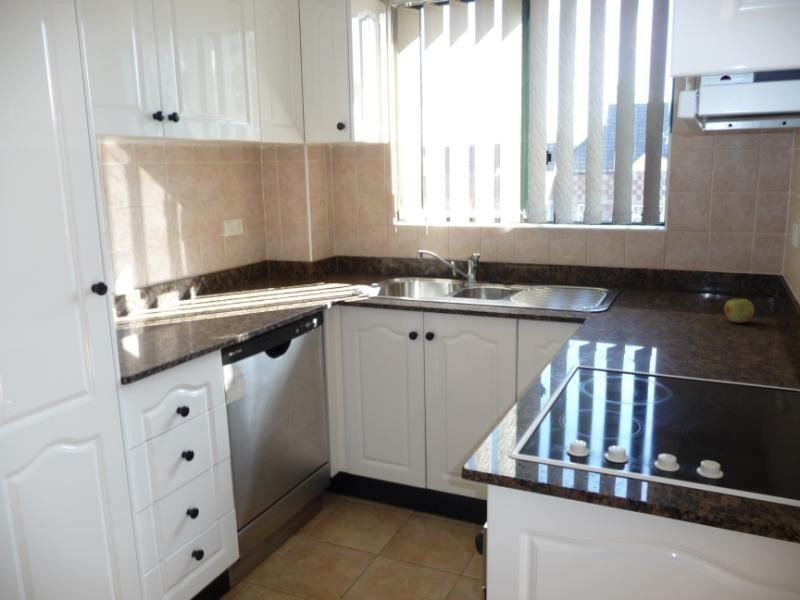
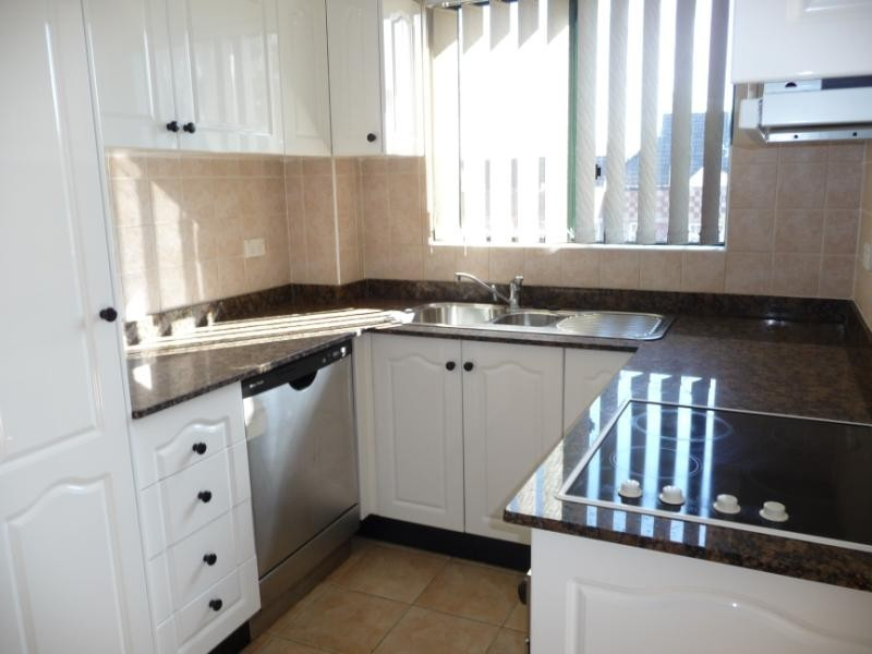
- apple (739, 310)
